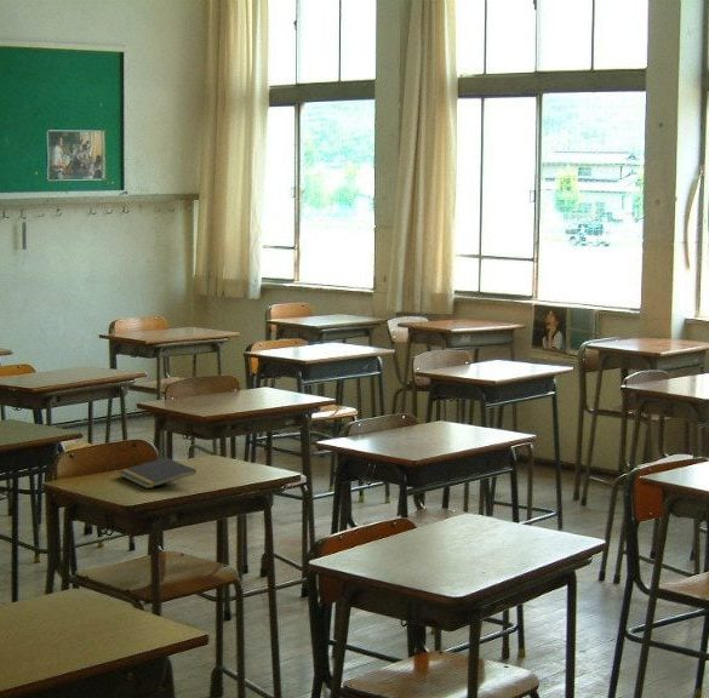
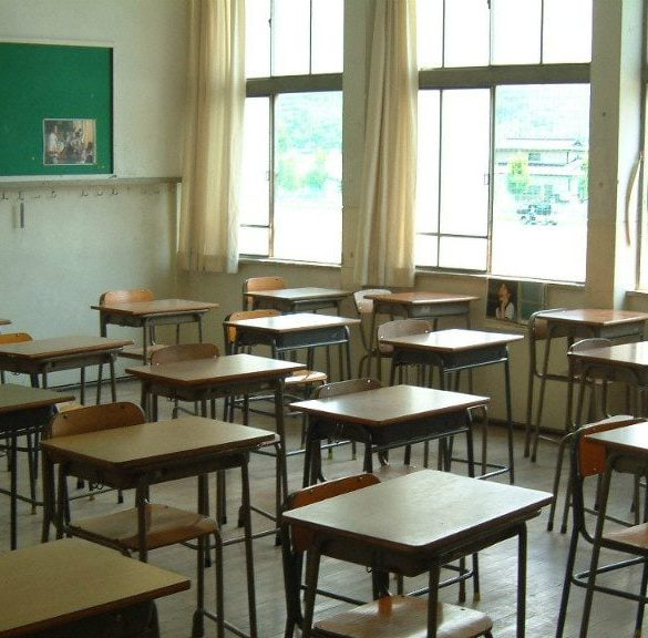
- notepad (156, 471)
